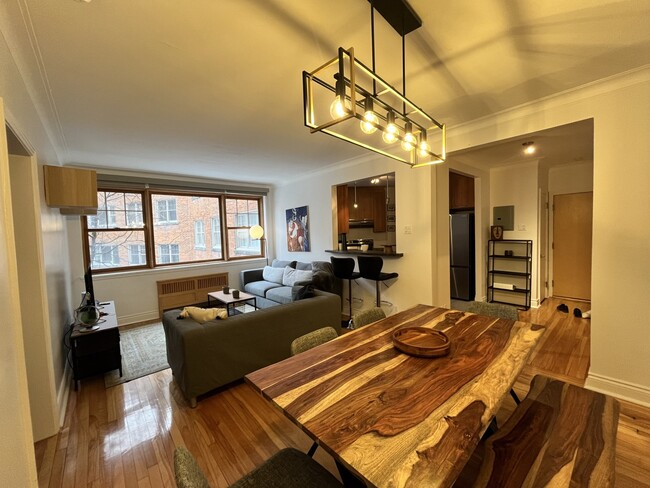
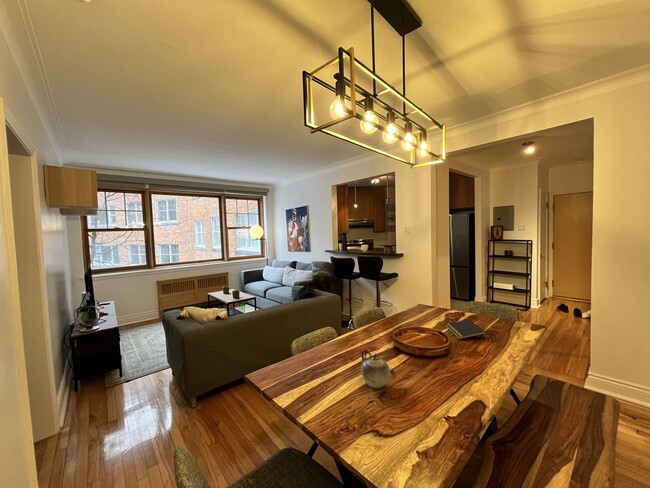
+ notepad (464, 328)
+ teapot (377, 369)
